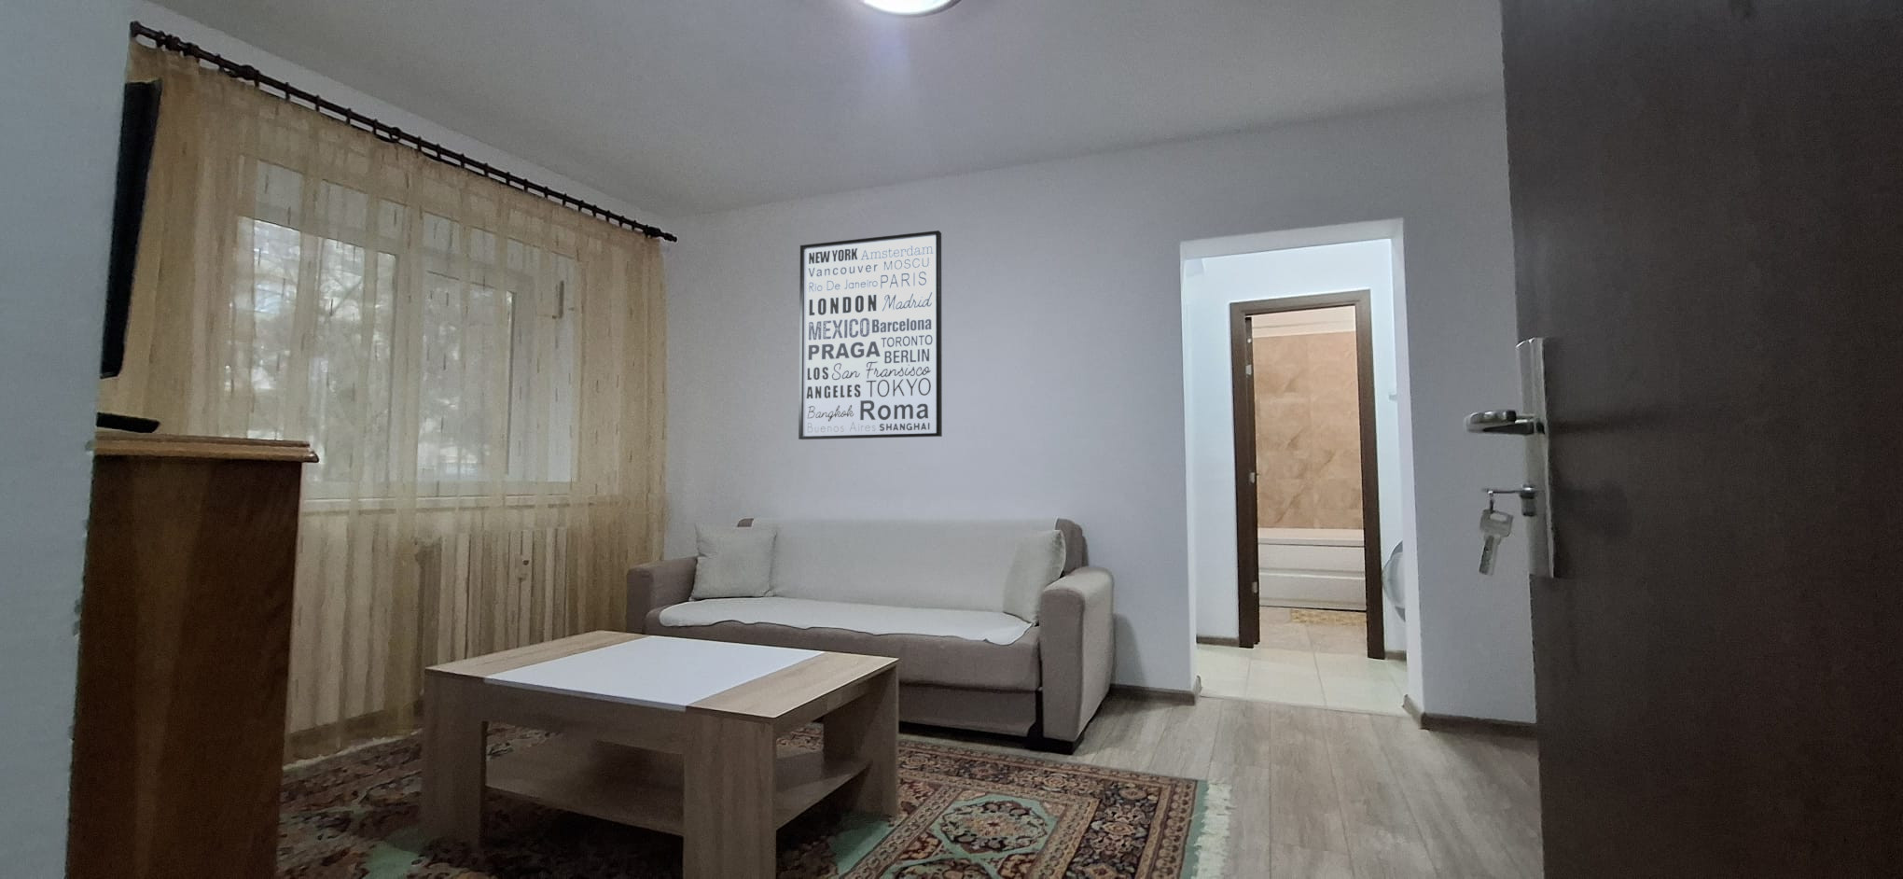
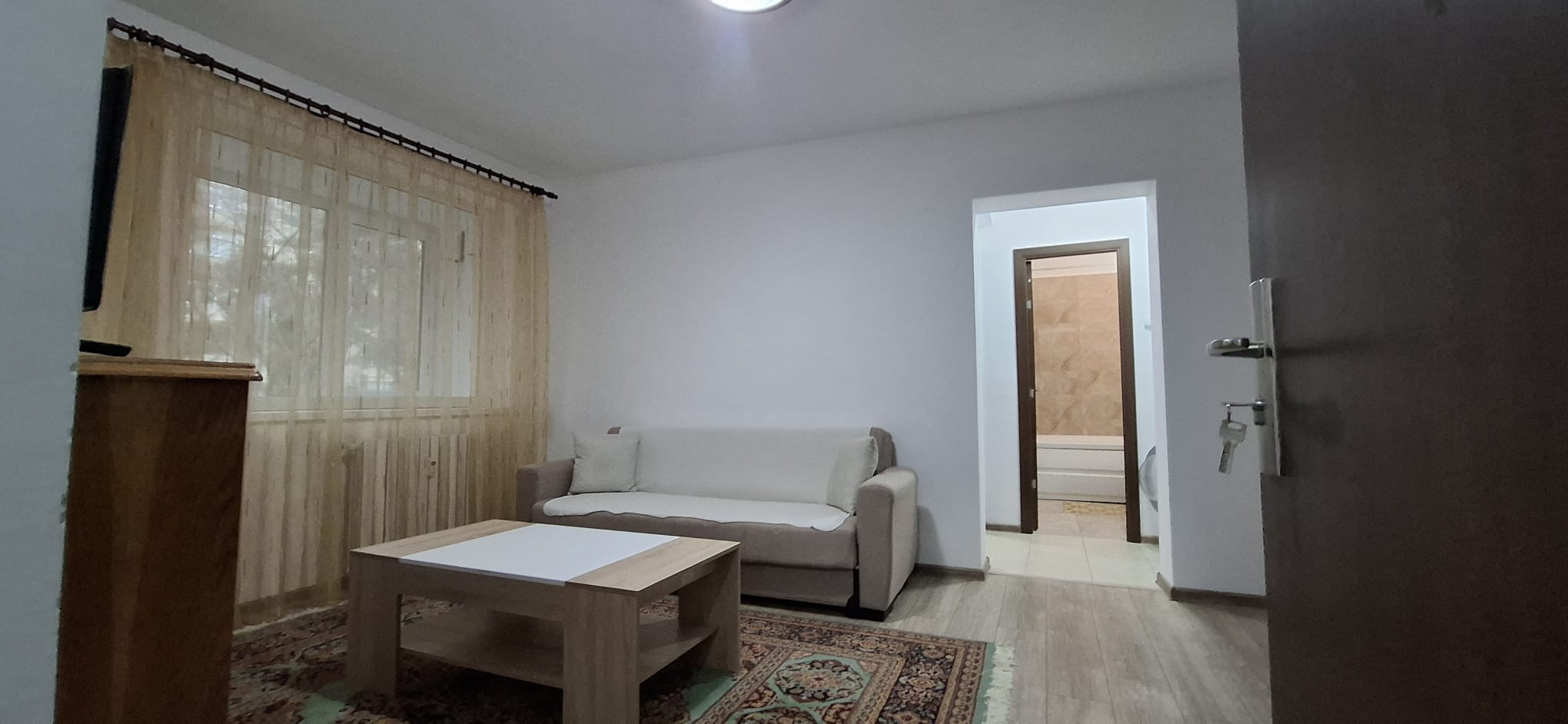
- wall art (869, 338)
